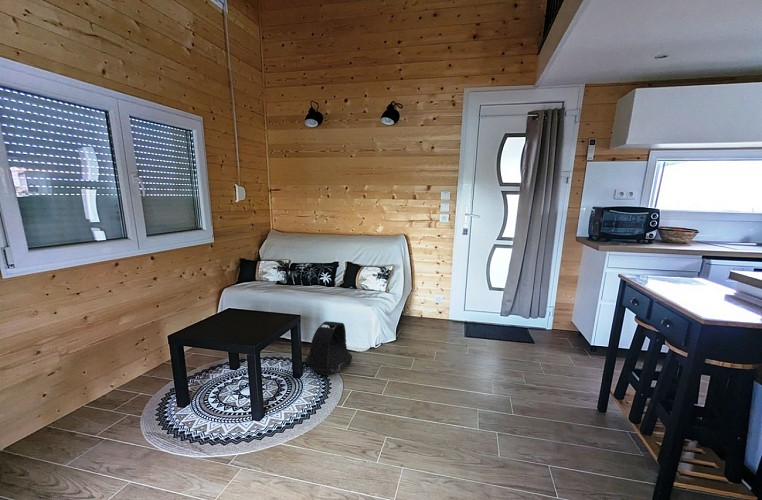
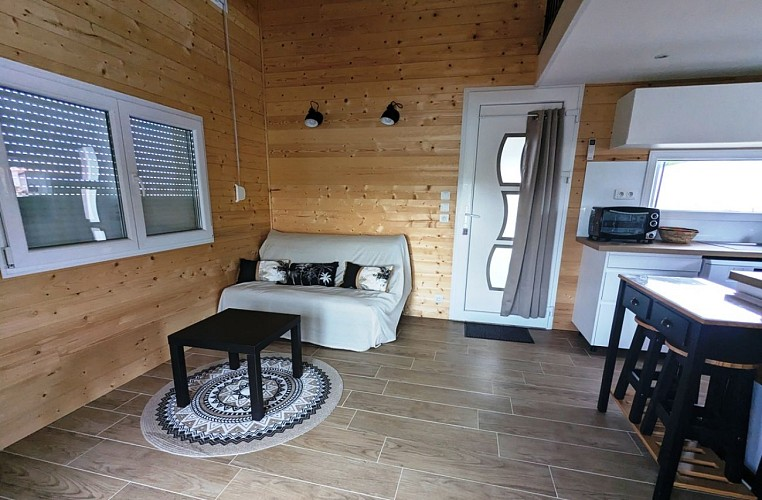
- backpack (329, 345)
